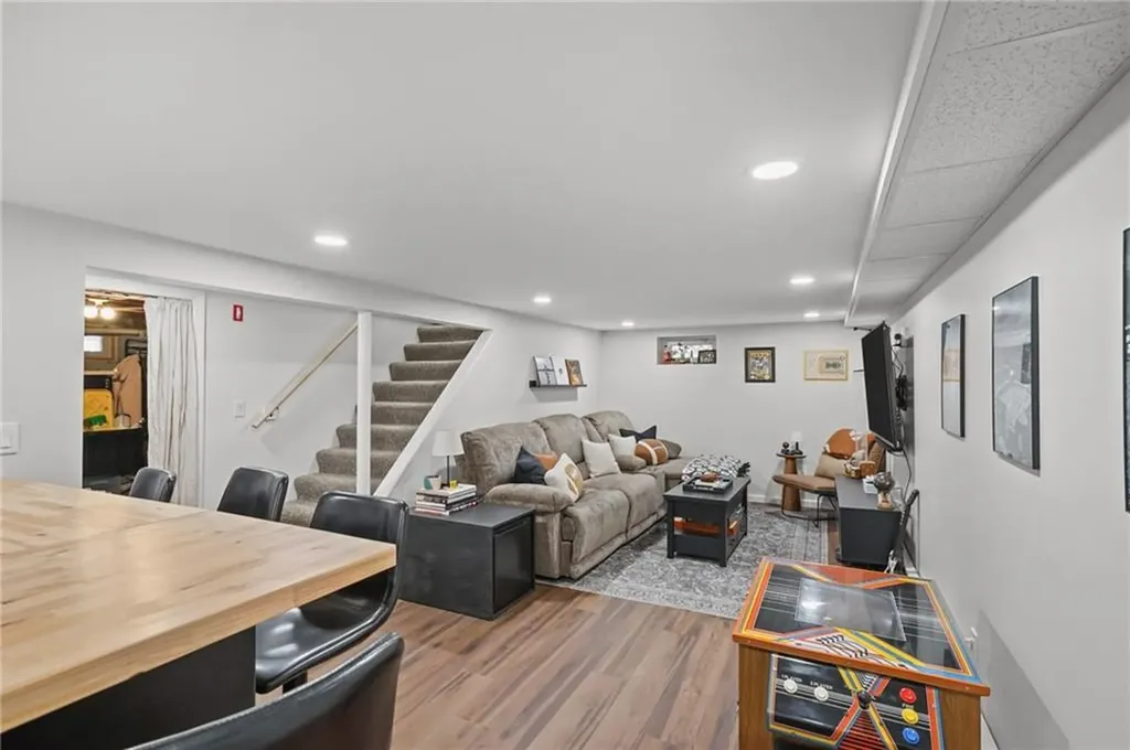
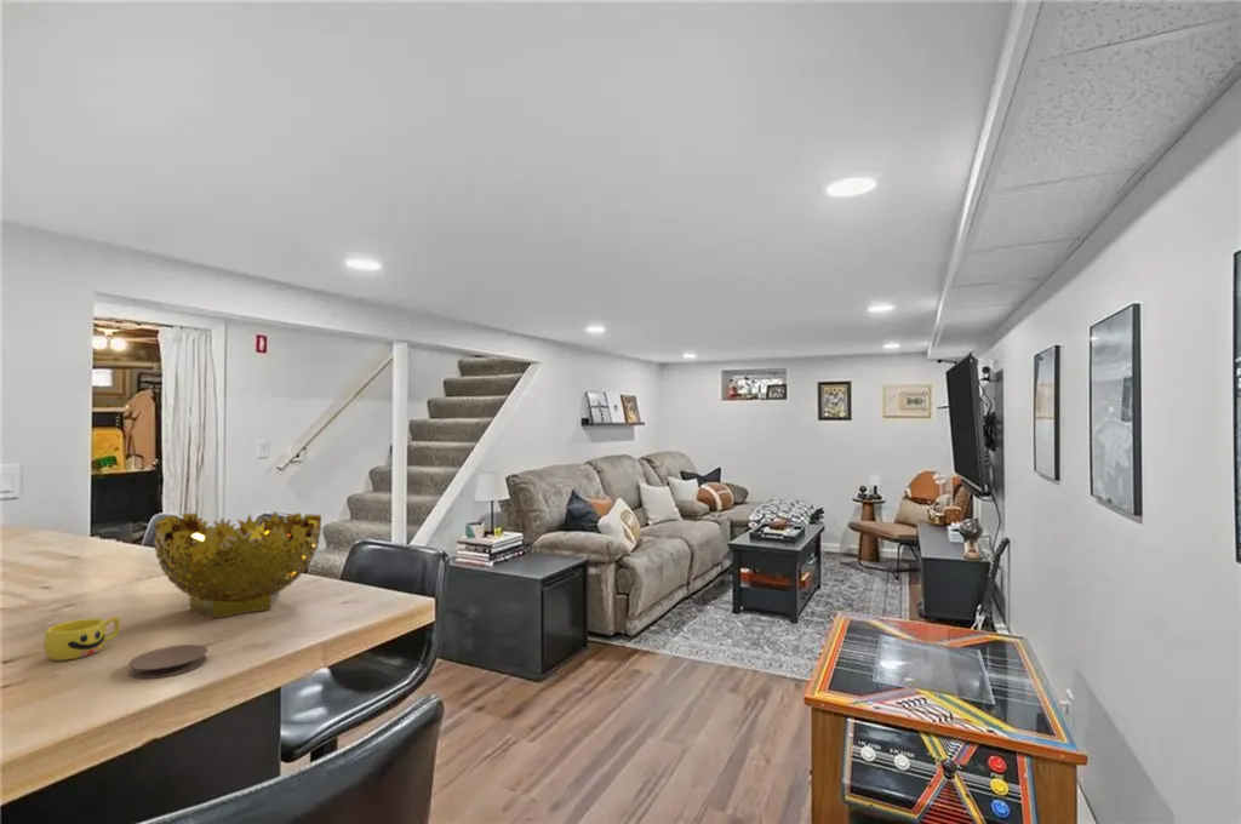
+ cup (84, 636)
+ coaster (168, 660)
+ decorative bowl (241, 560)
